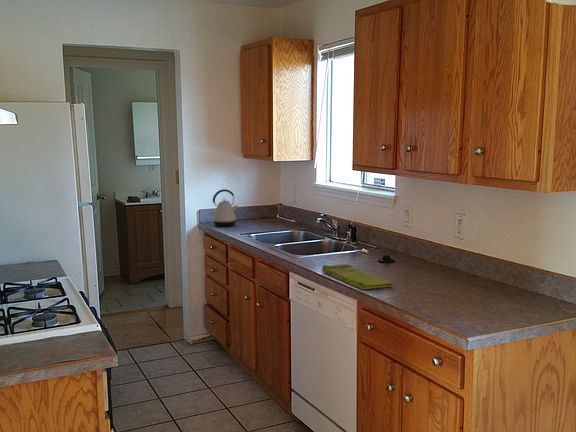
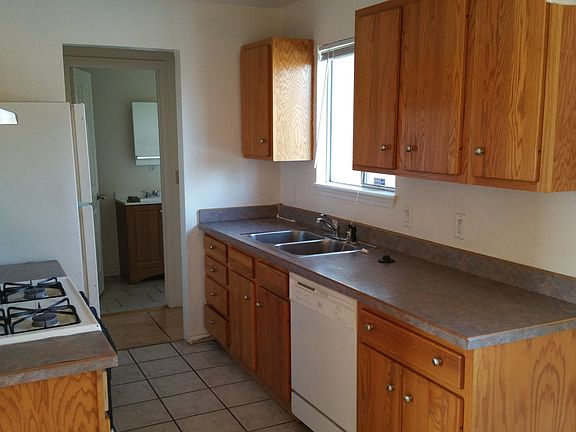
- kettle (225, 207)
- dish towel (355, 275)
